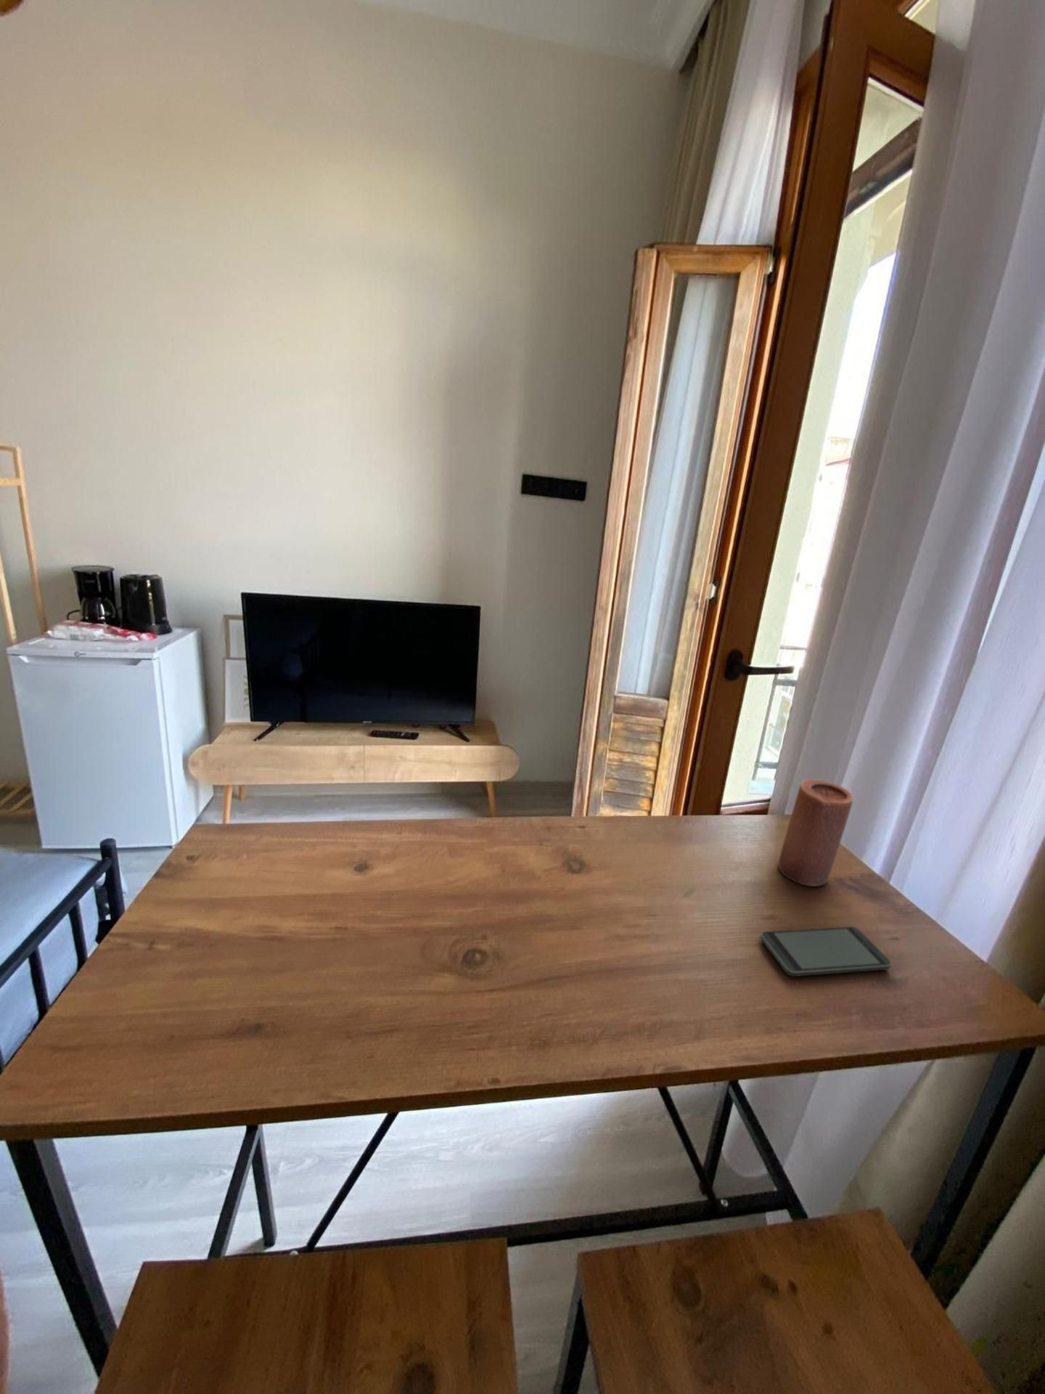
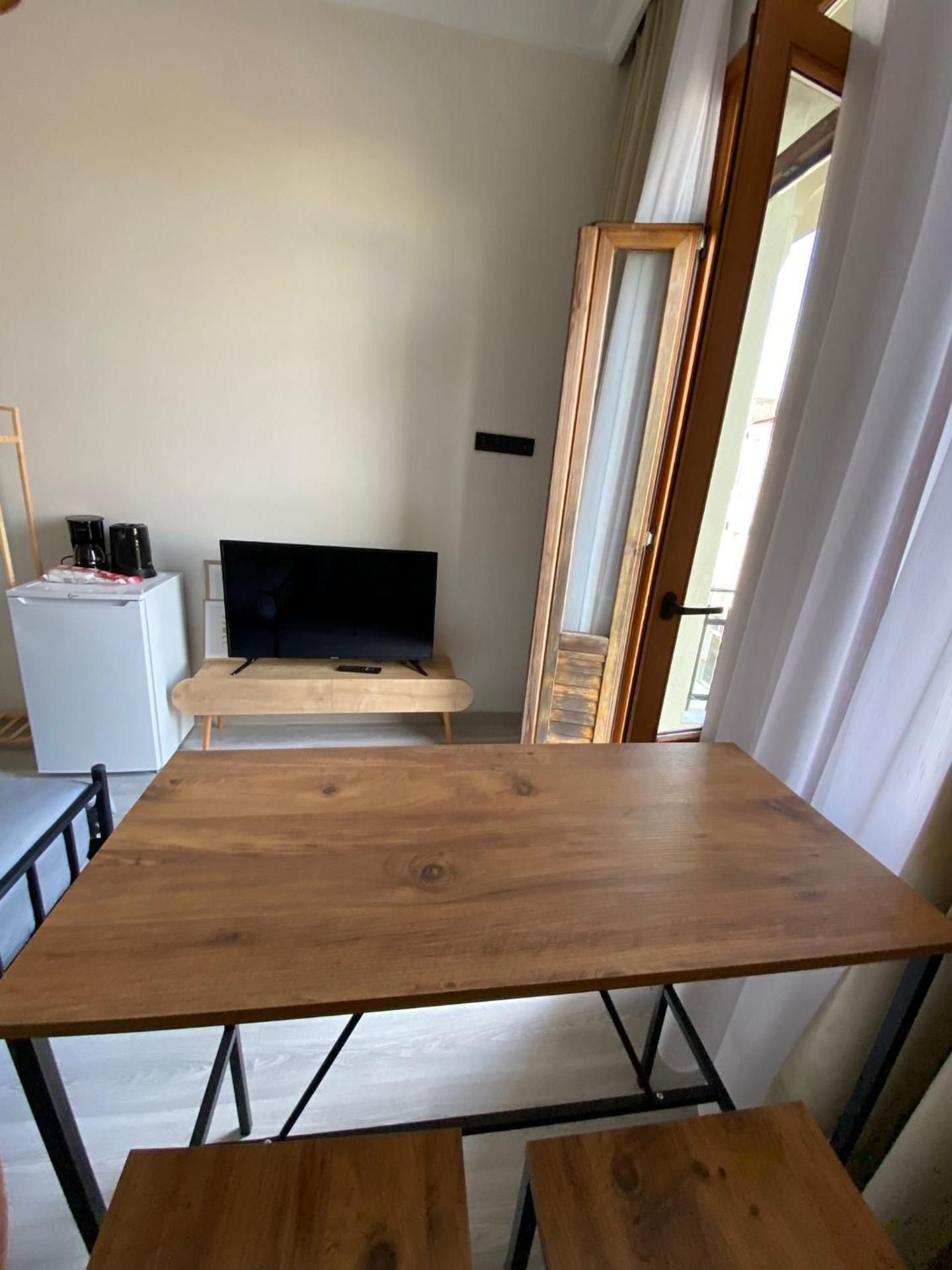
- smartphone (823, 951)
- candle (814, 832)
